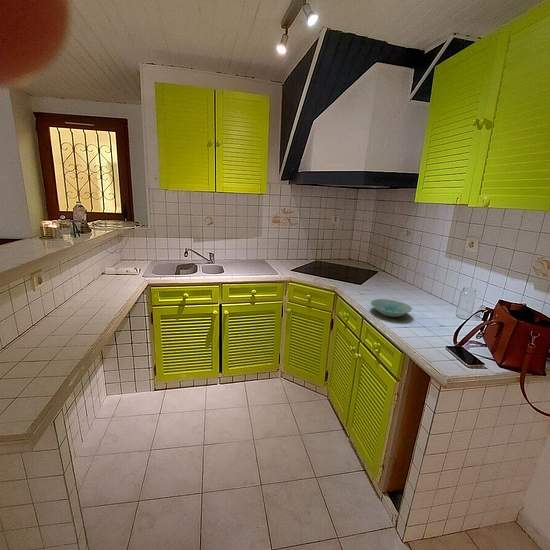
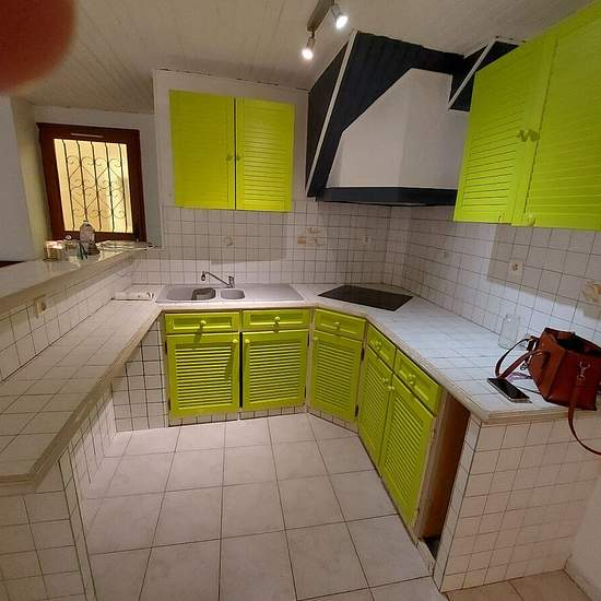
- bowl (390, 309)
